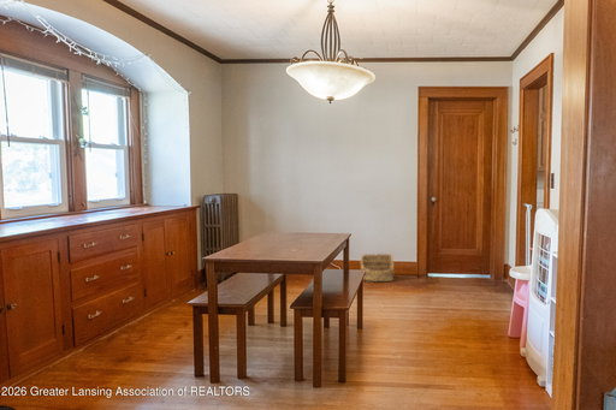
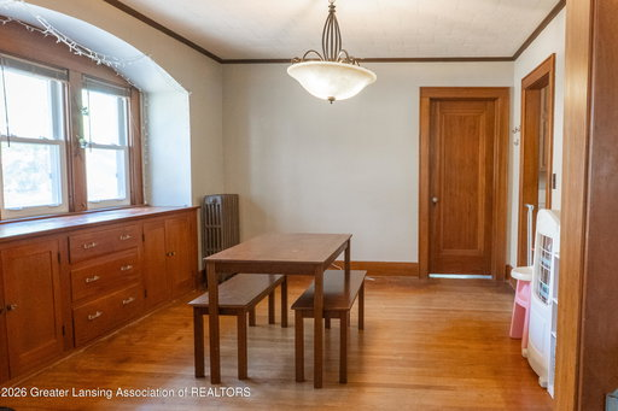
- basket (377, 267)
